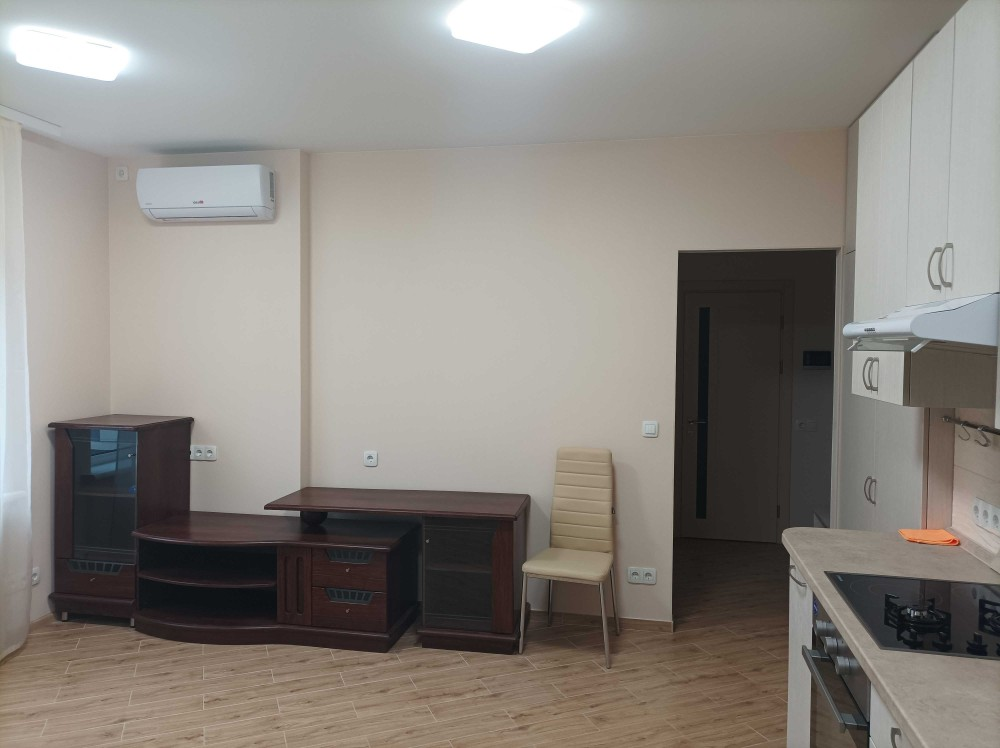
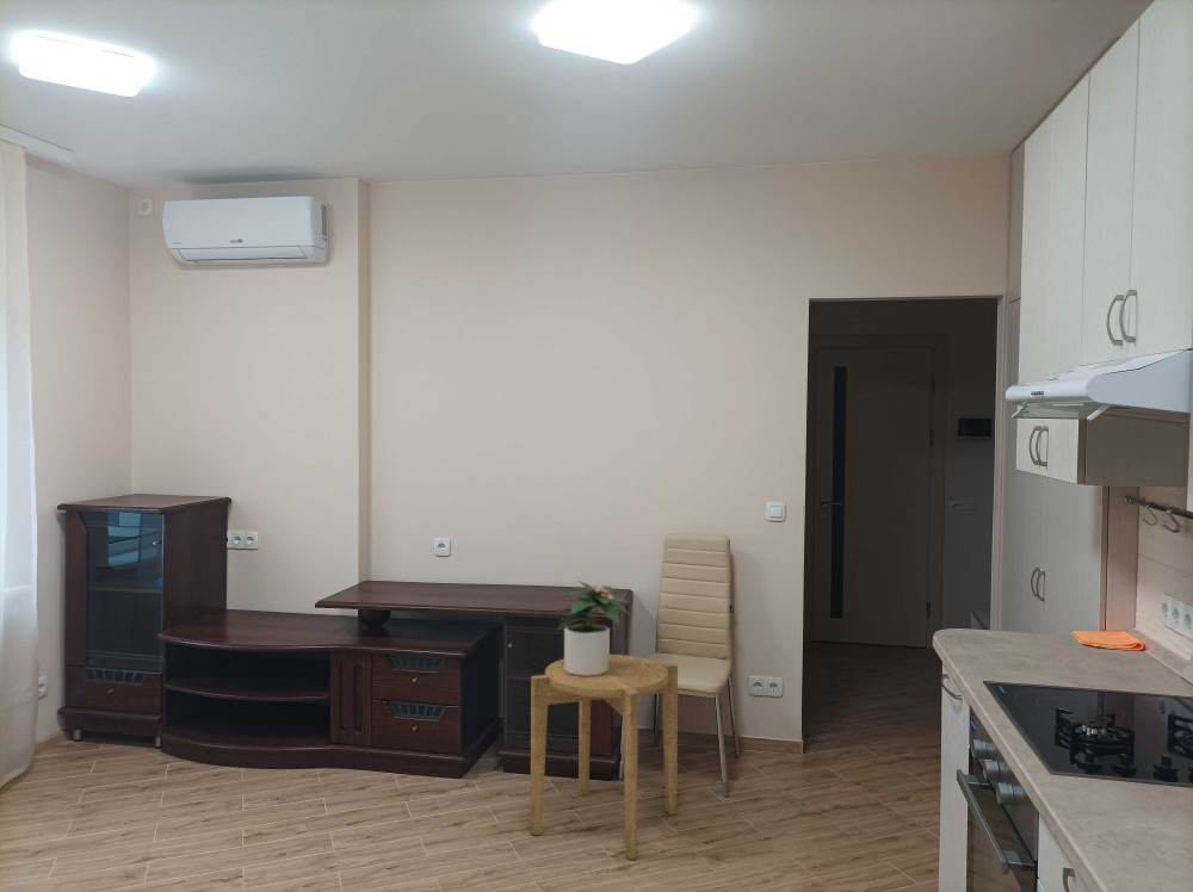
+ side table (588, 747)
+ potted plant (592, 626)
